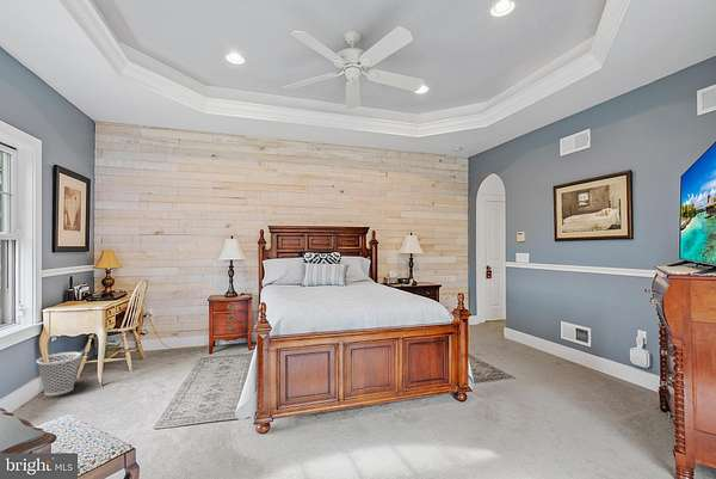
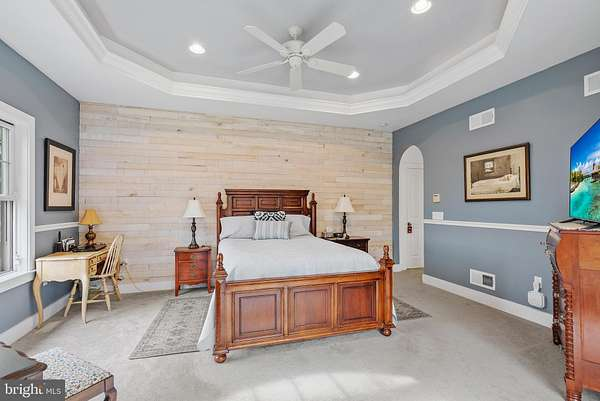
- wastebasket (58, 374)
